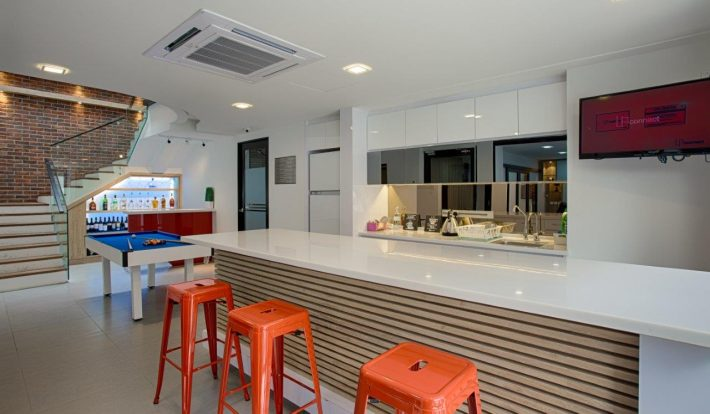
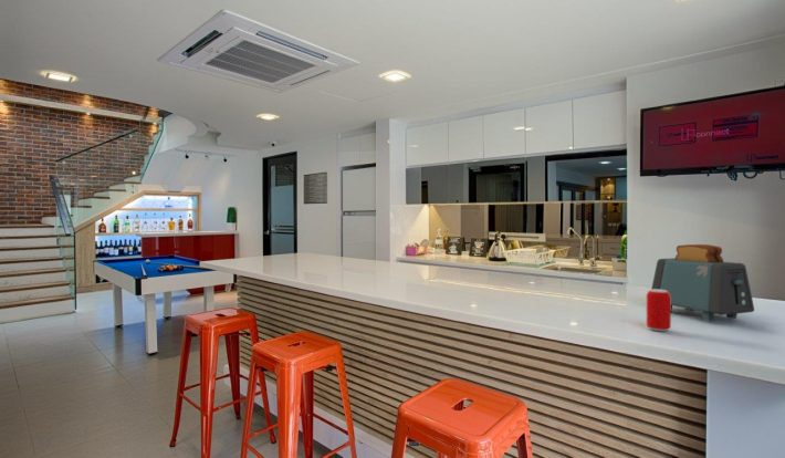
+ beverage can (658, 310)
+ toaster (698, 280)
